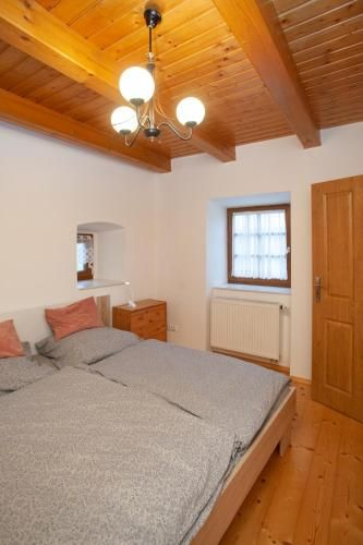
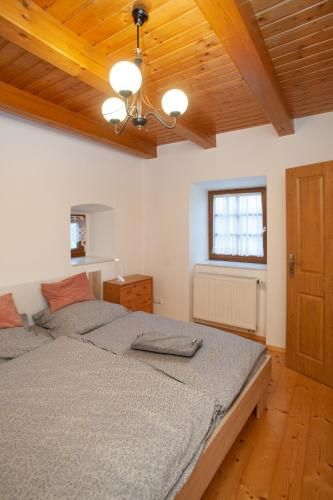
+ serving tray (168, 340)
